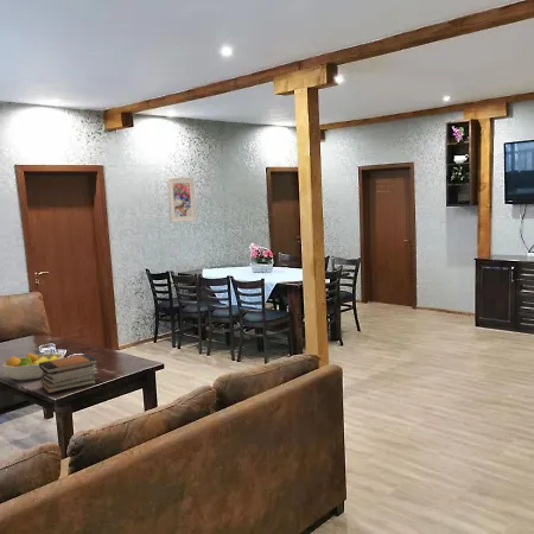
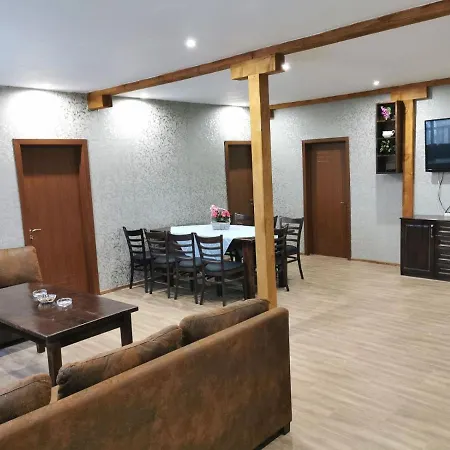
- fruit bowl (33, 363)
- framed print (182, 199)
- book stack (69, 373)
